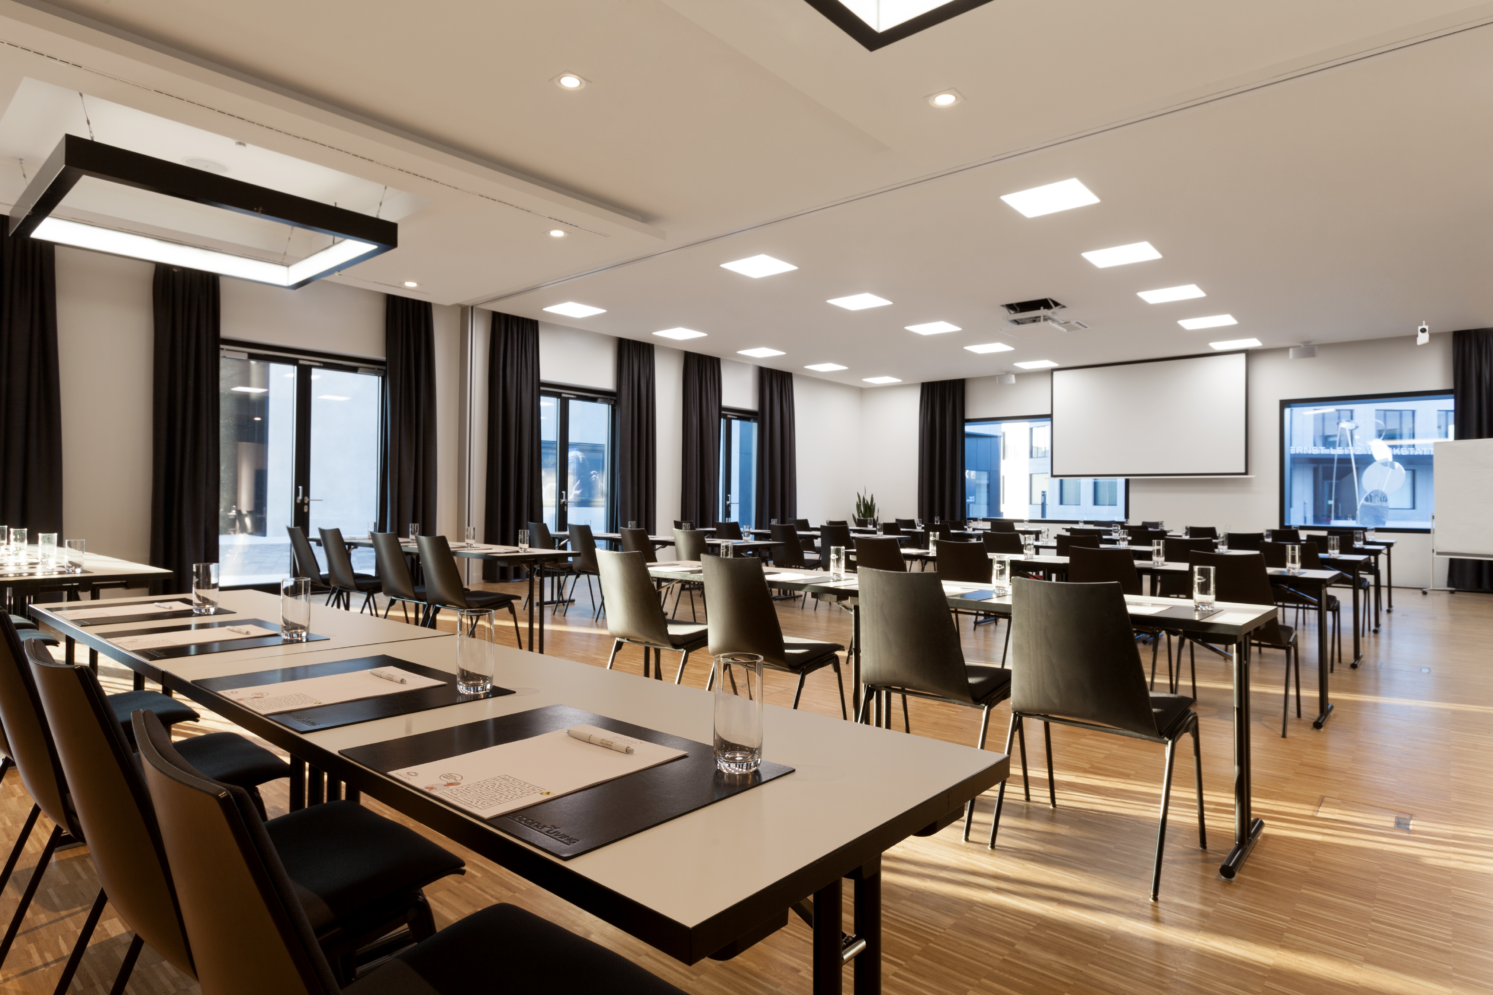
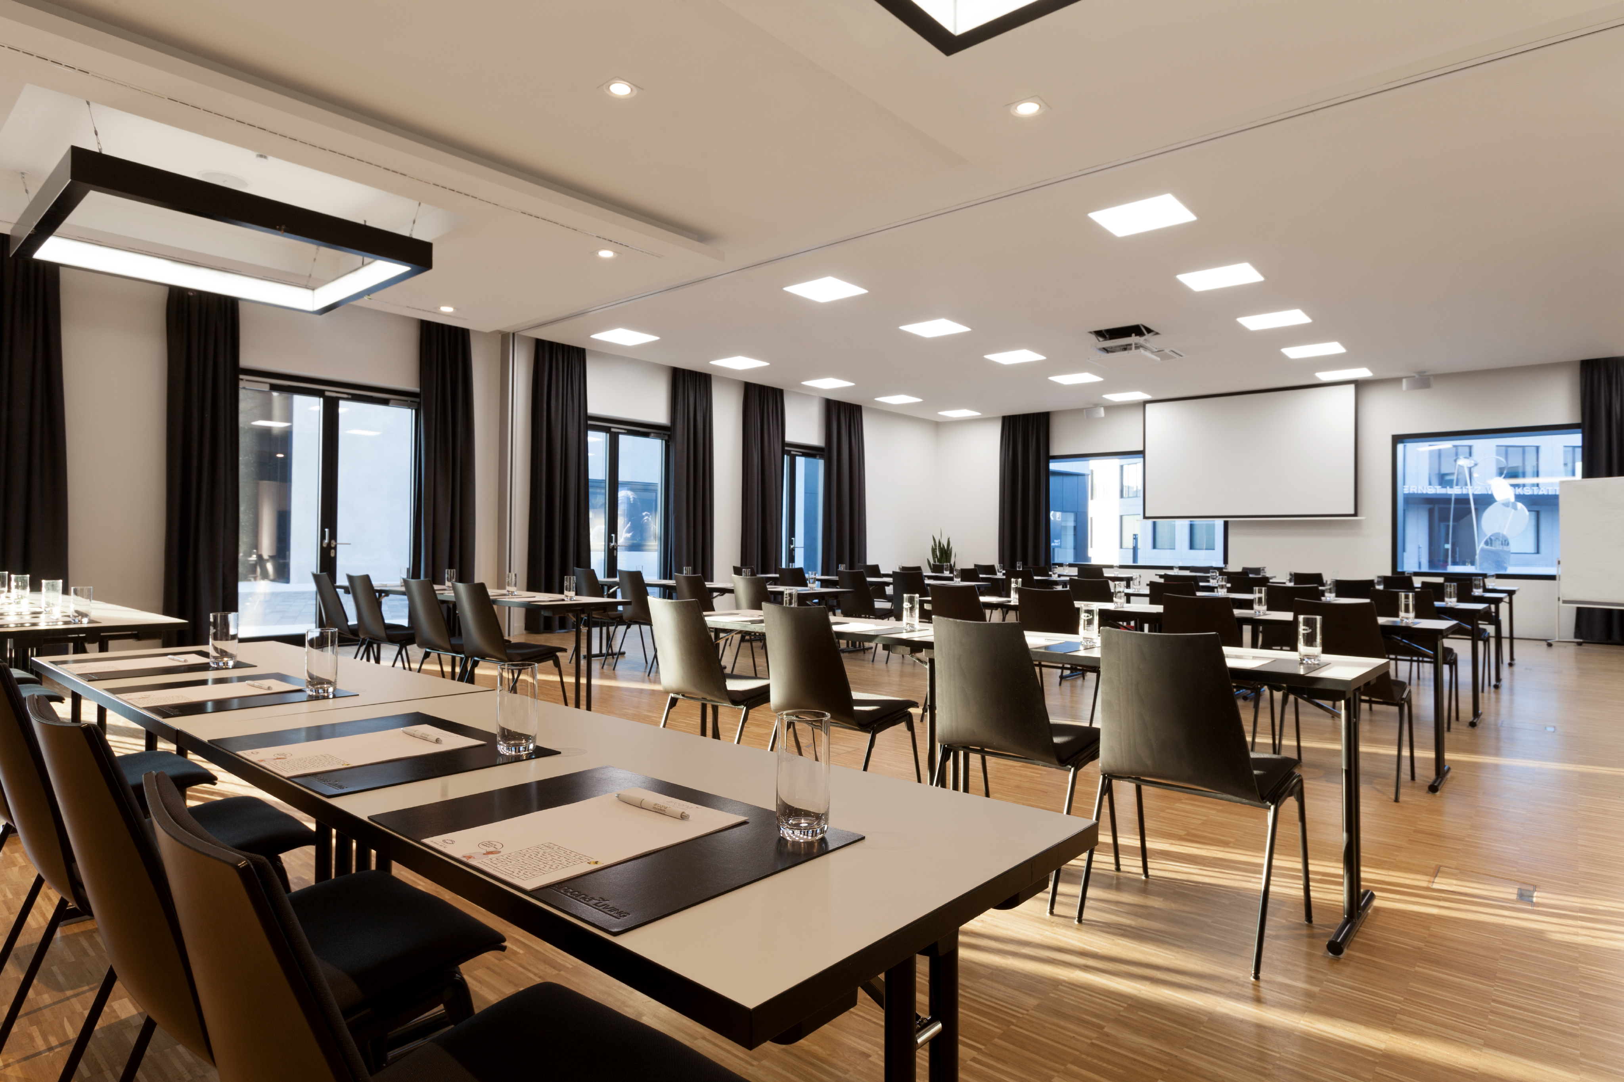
- security camera (1423, 332)
